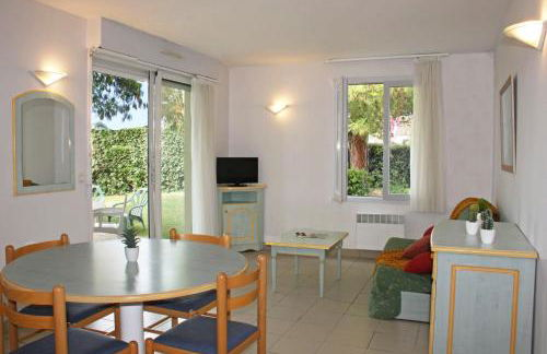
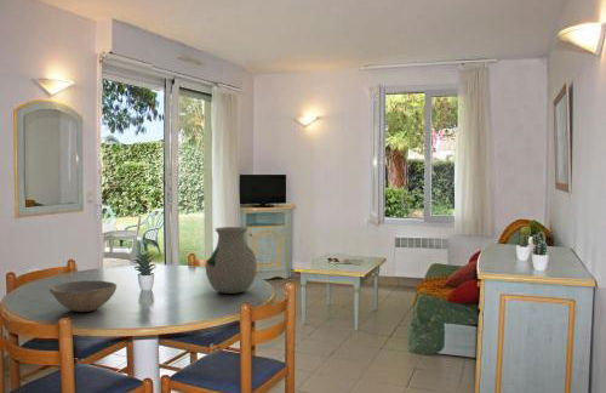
+ vase (230, 260)
+ bowl (84, 297)
